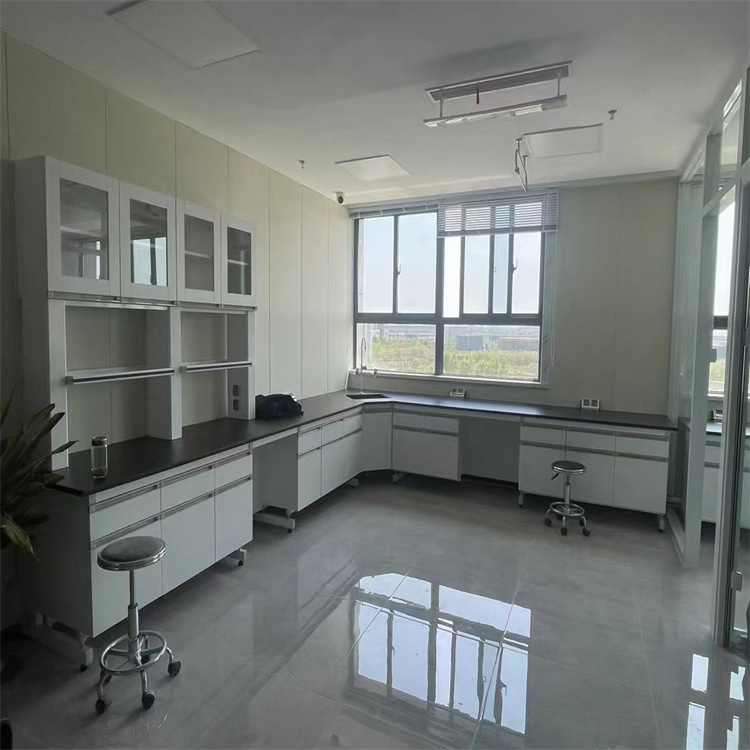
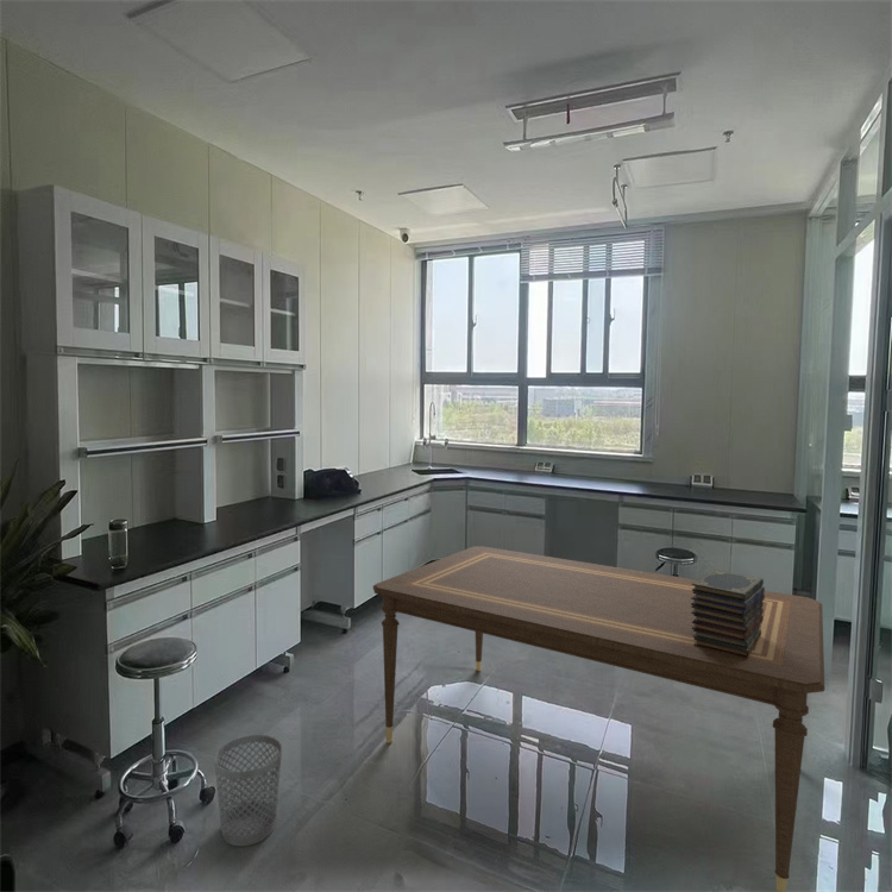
+ dining table (589, 659)
+ book stack (727, 610)
+ wastebasket (249, 790)
